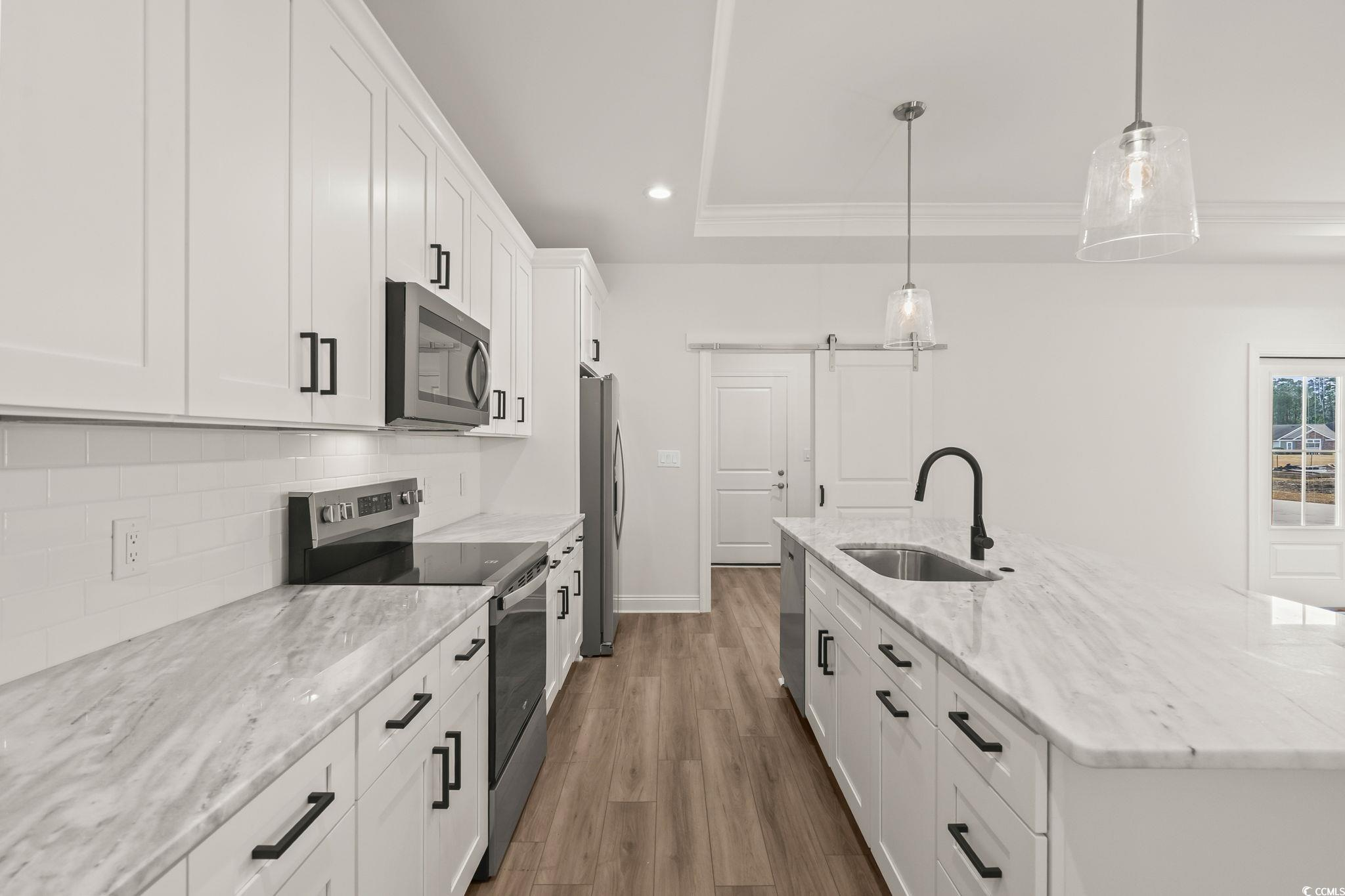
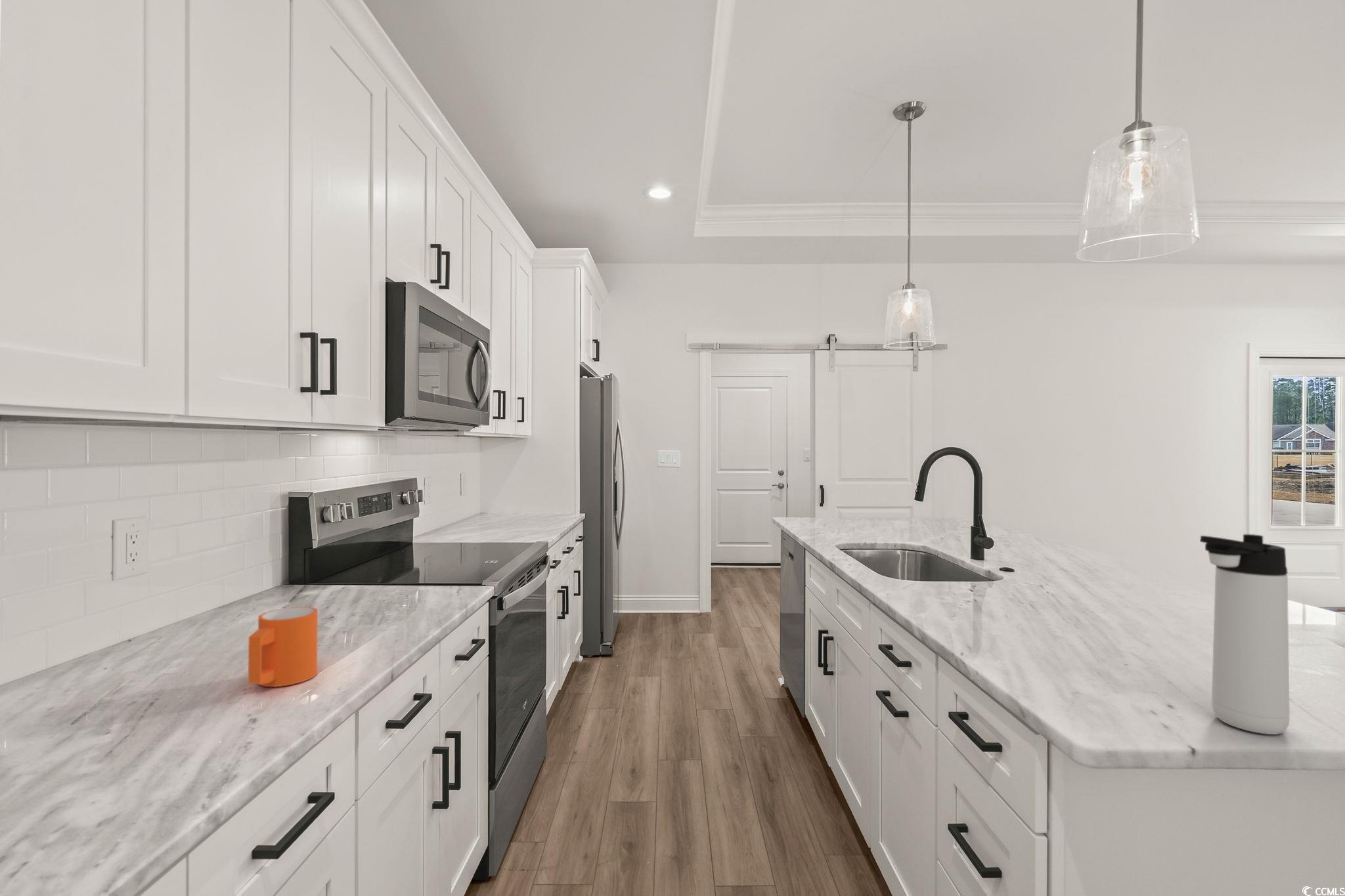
+ mug (286, 648)
+ thermos bottle (1240, 630)
